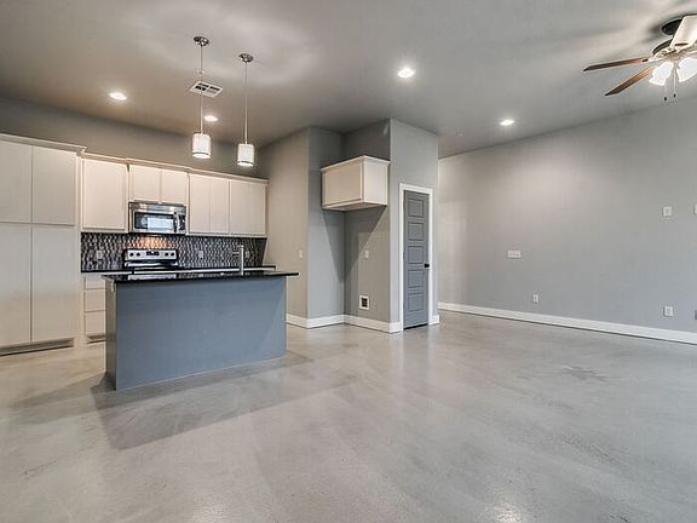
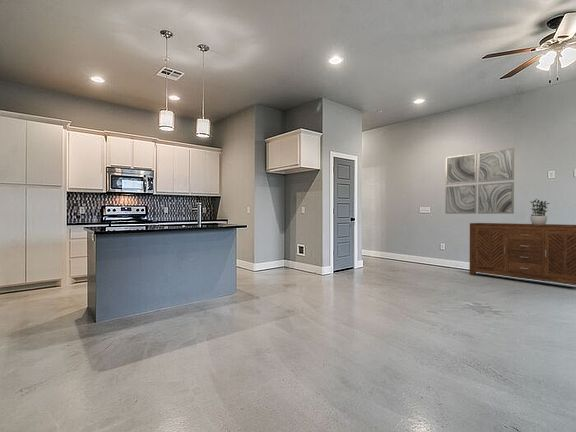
+ sideboard (528, 252)
+ potted plant (539, 211)
+ wall art (476, 182)
